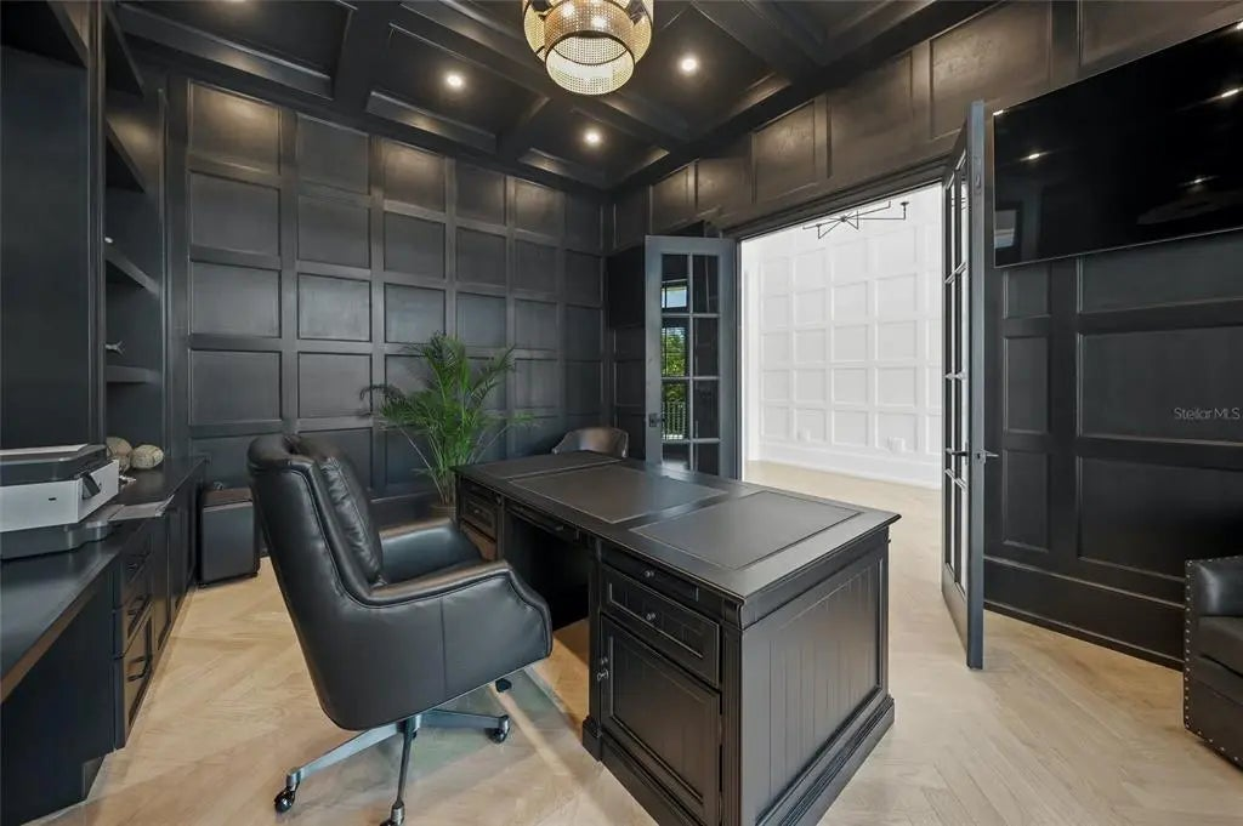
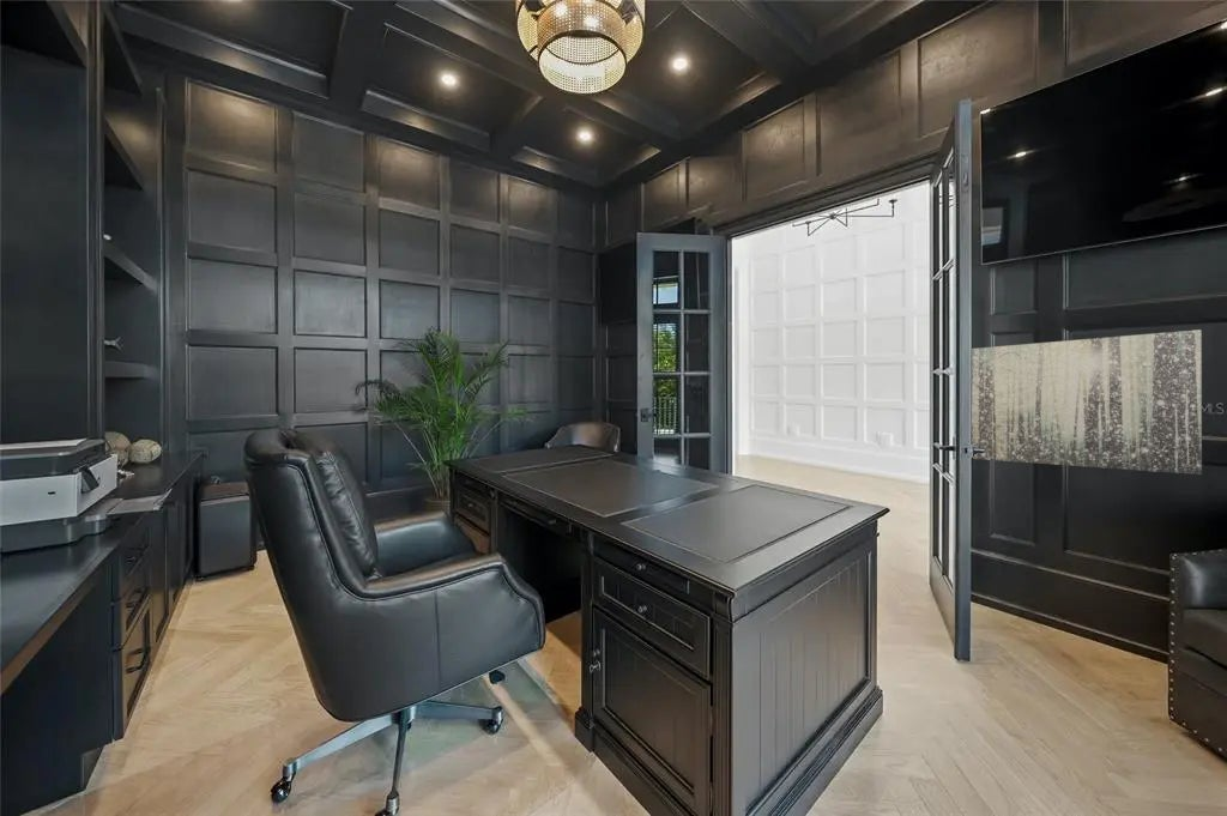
+ wall art (1054, 403)
